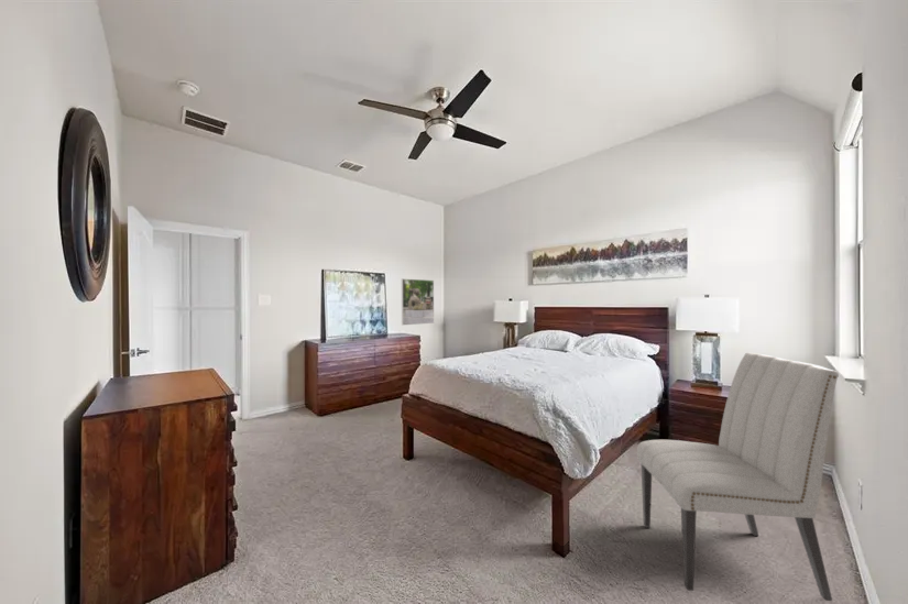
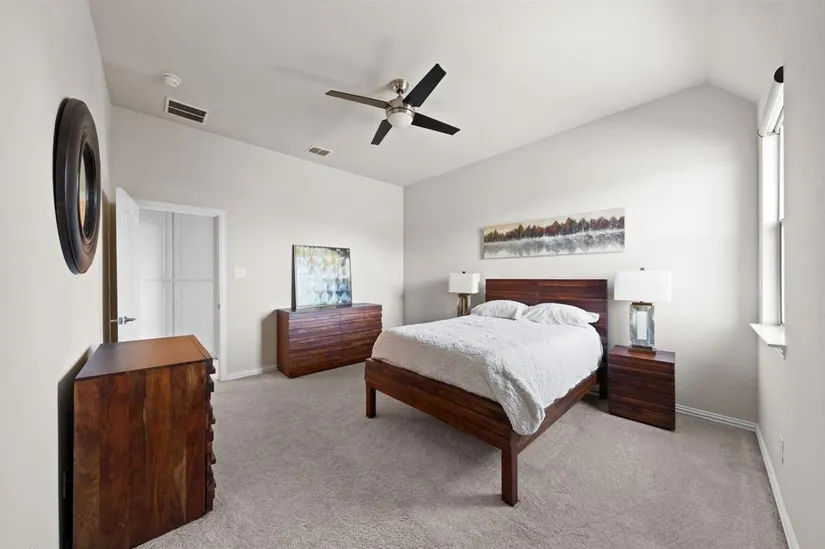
- chair (722, 458)
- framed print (418, 301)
